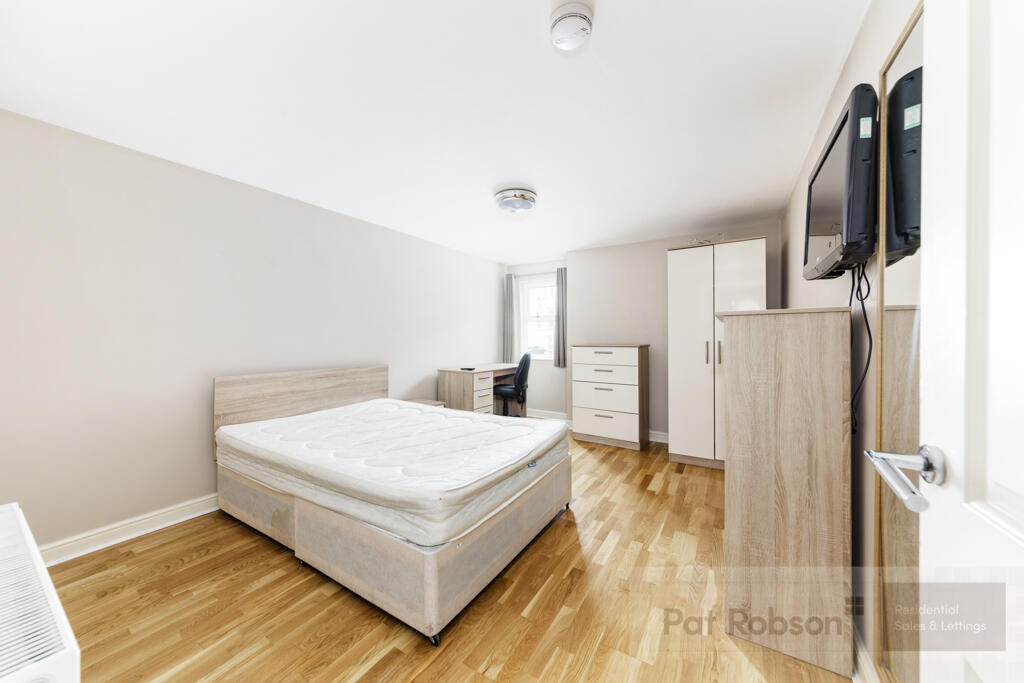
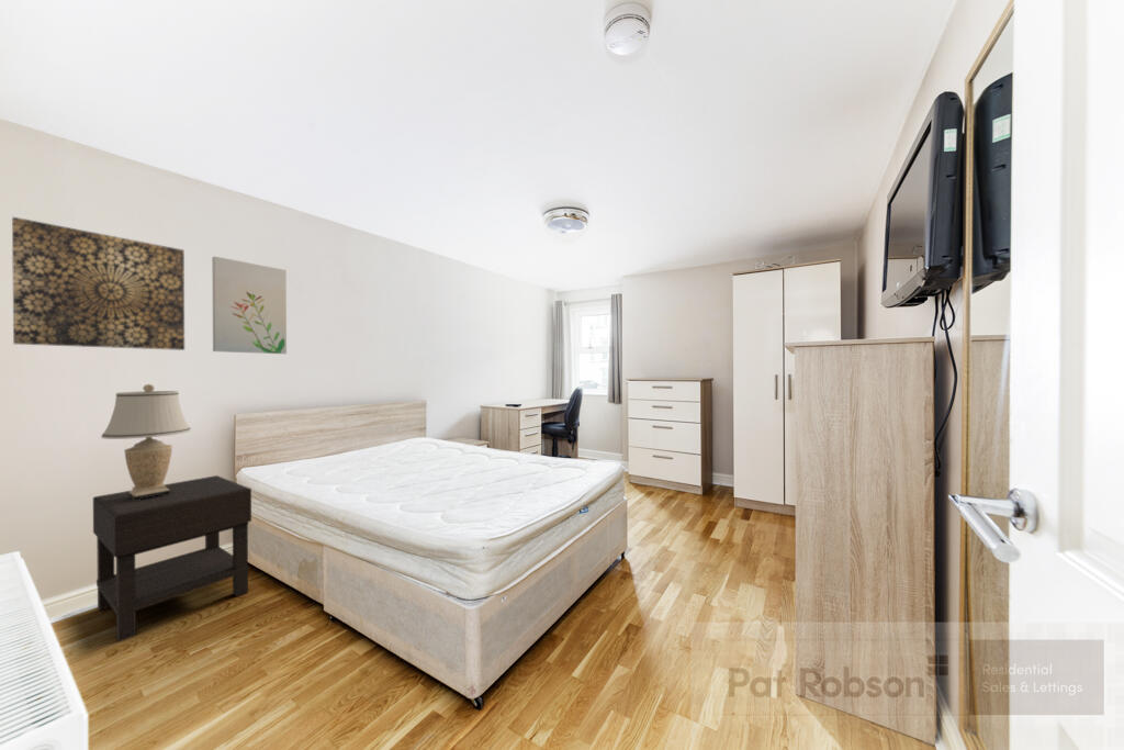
+ table lamp (148, 439)
+ wall art (251, 307)
+ nightstand (173, 544)
+ wall art (108, 291)
